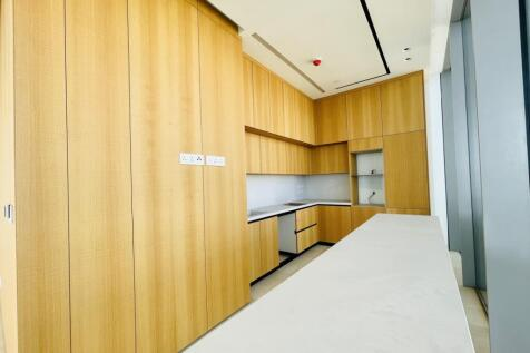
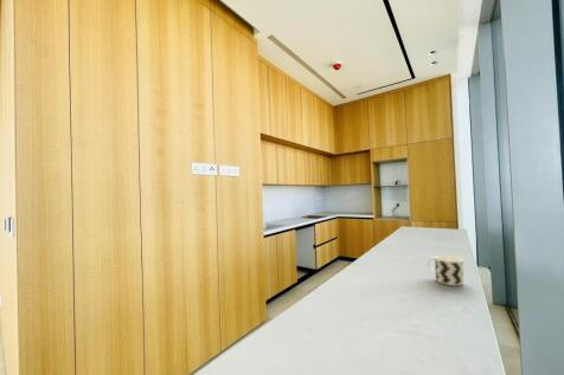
+ cup (444, 269)
